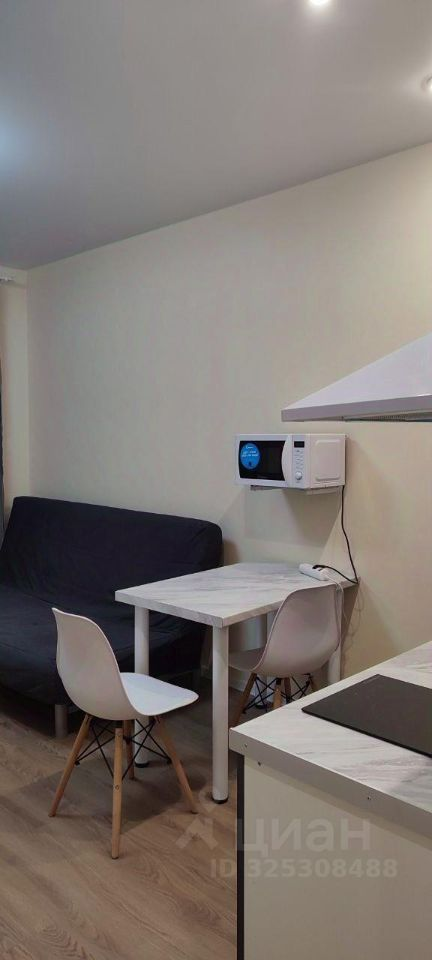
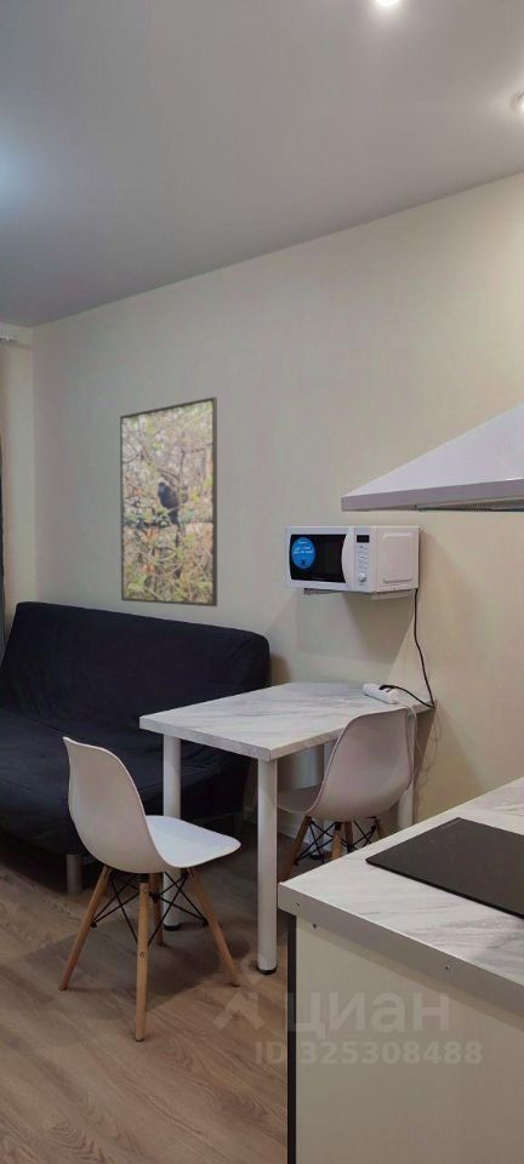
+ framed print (165, 506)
